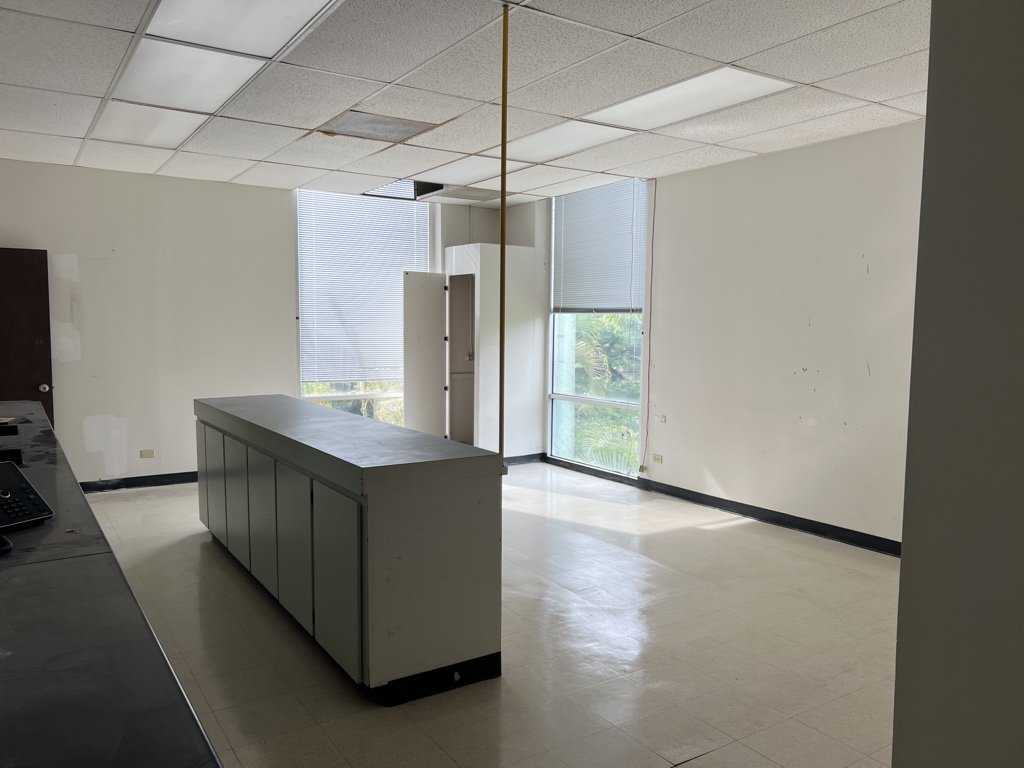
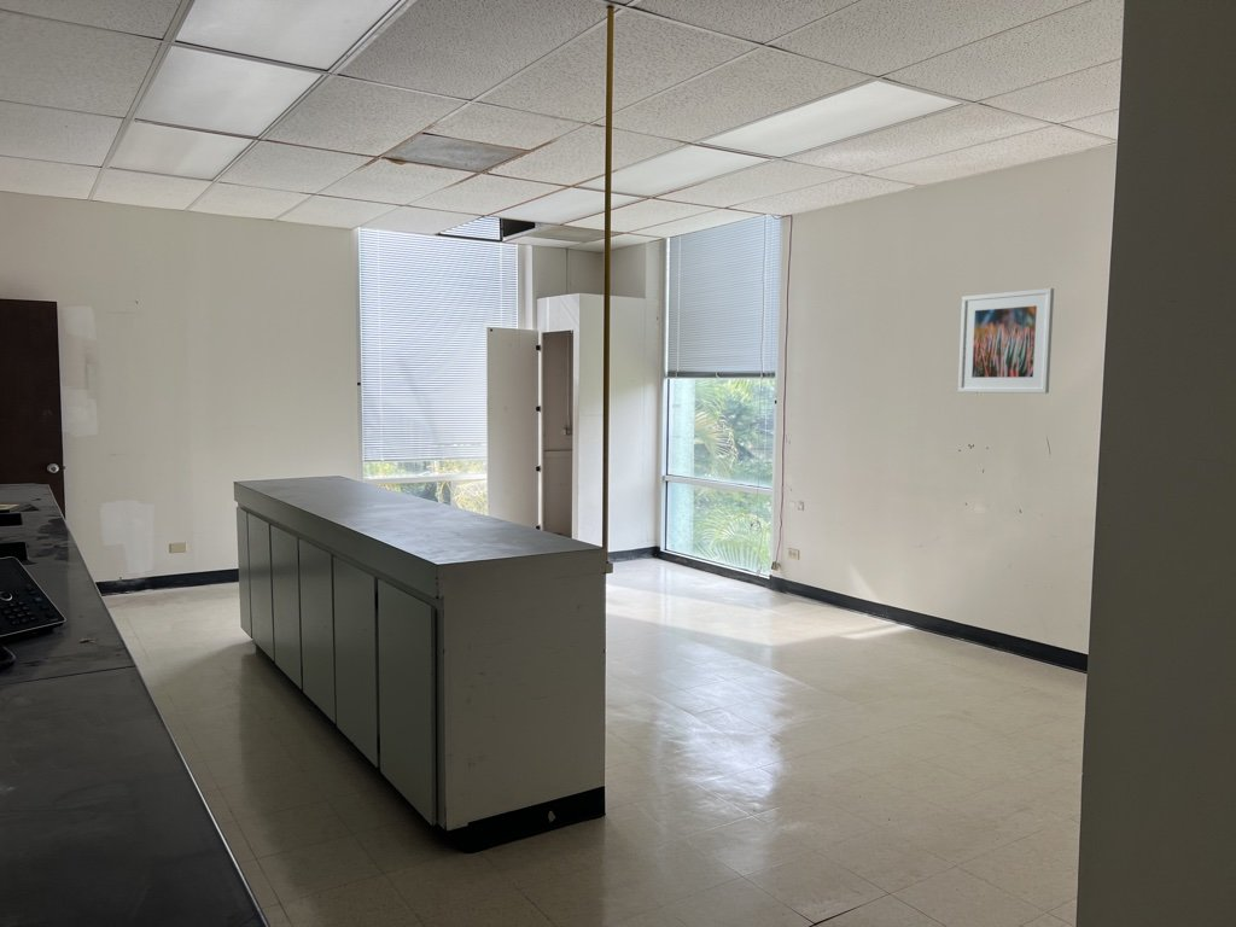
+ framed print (1003, 343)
